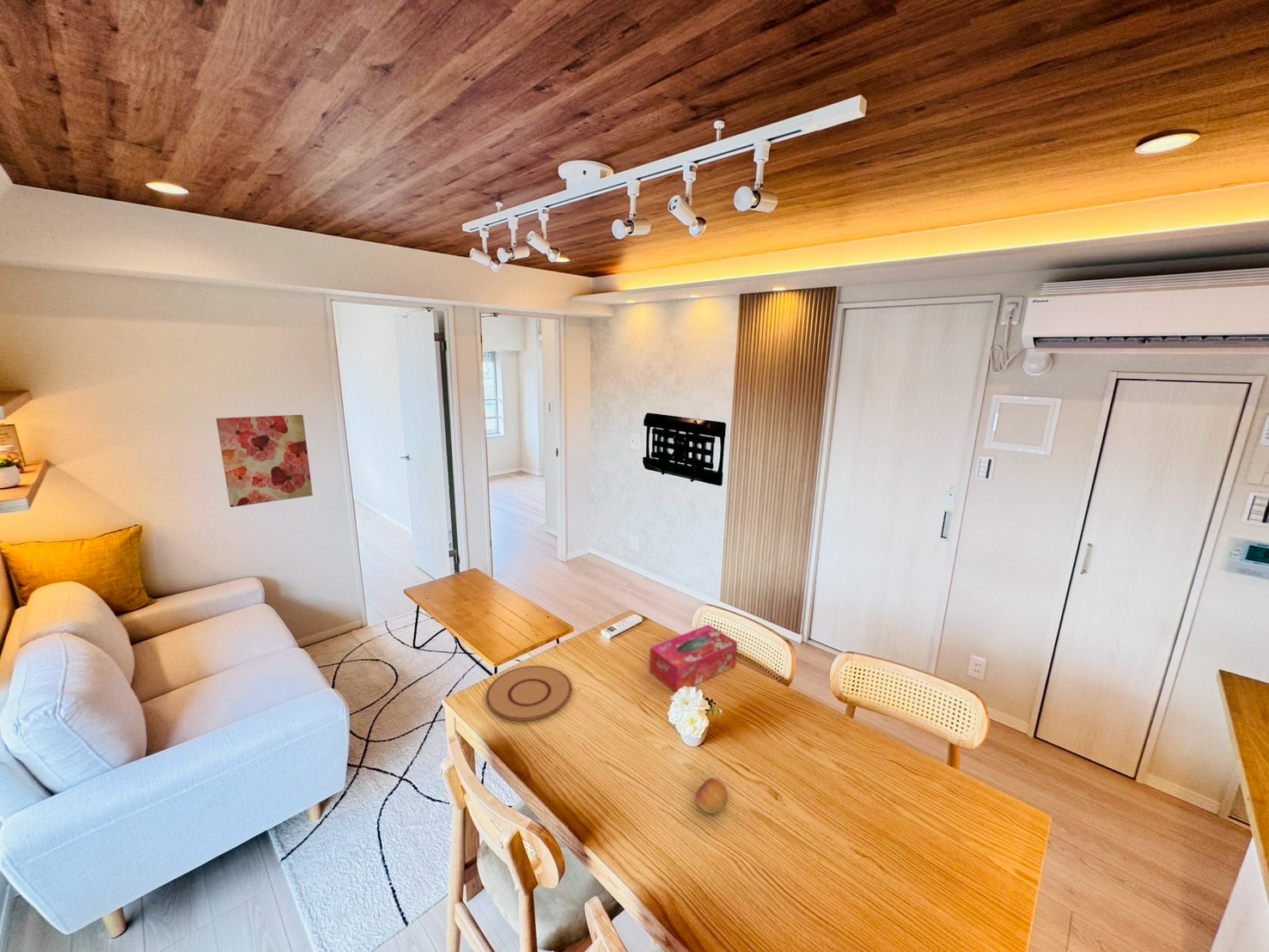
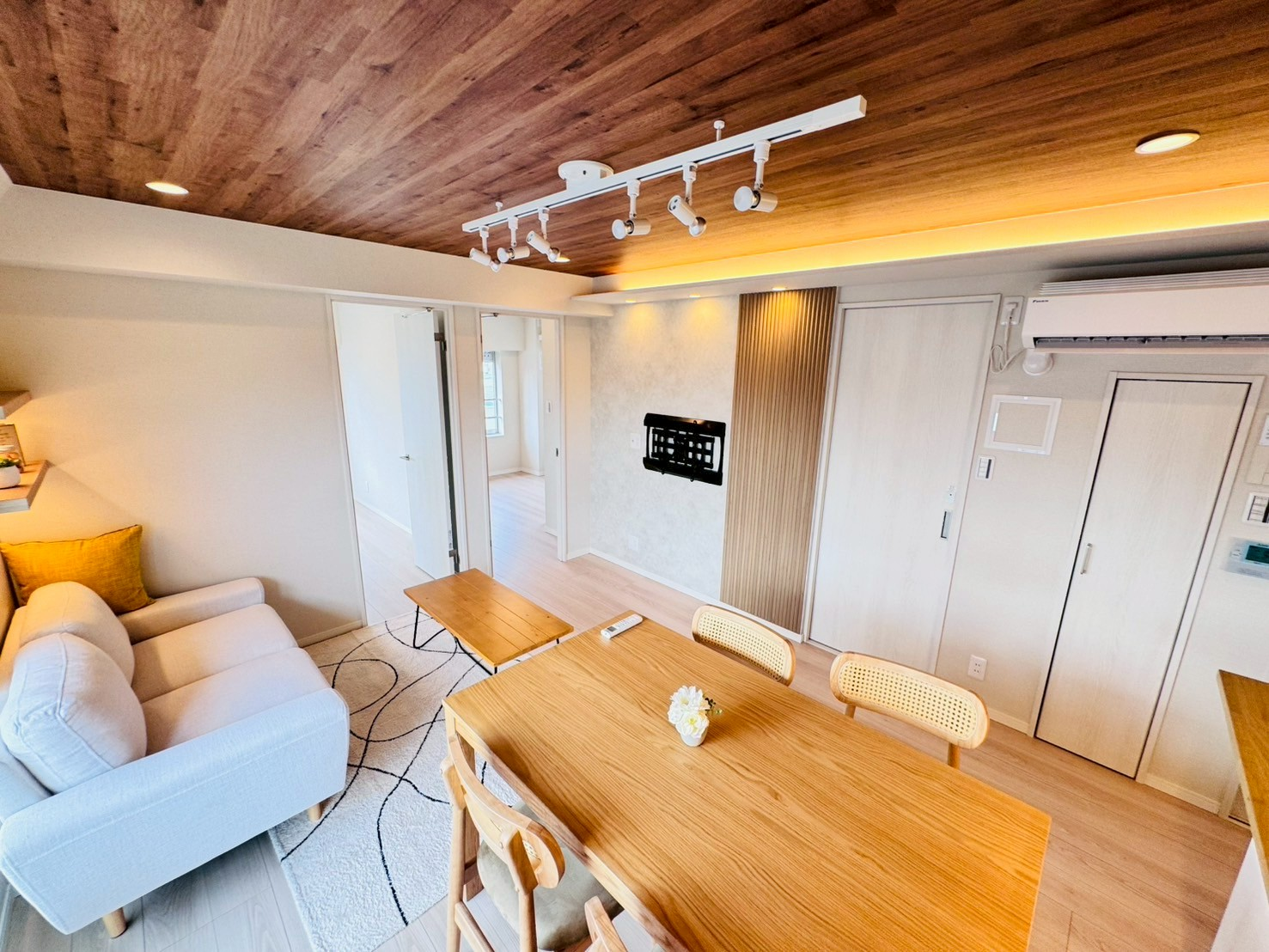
- fruit (711, 796)
- wall art (267, 459)
- plate (529, 692)
- tissue box (693, 656)
